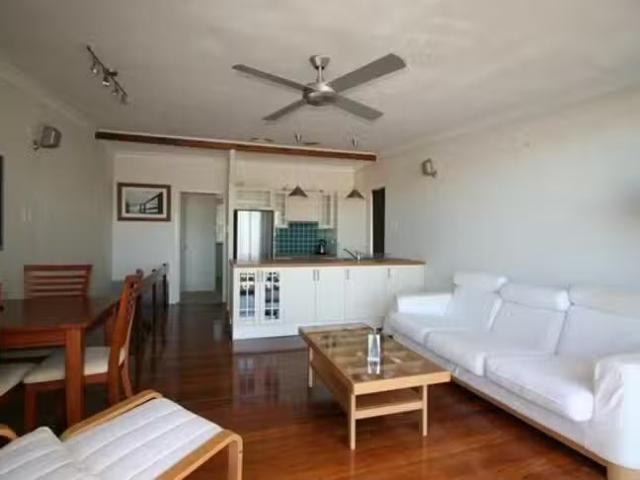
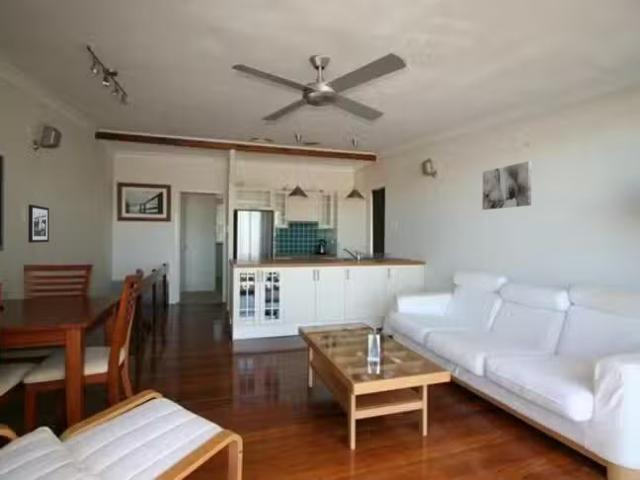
+ wall art (505, 187)
+ picture frame (39, 224)
